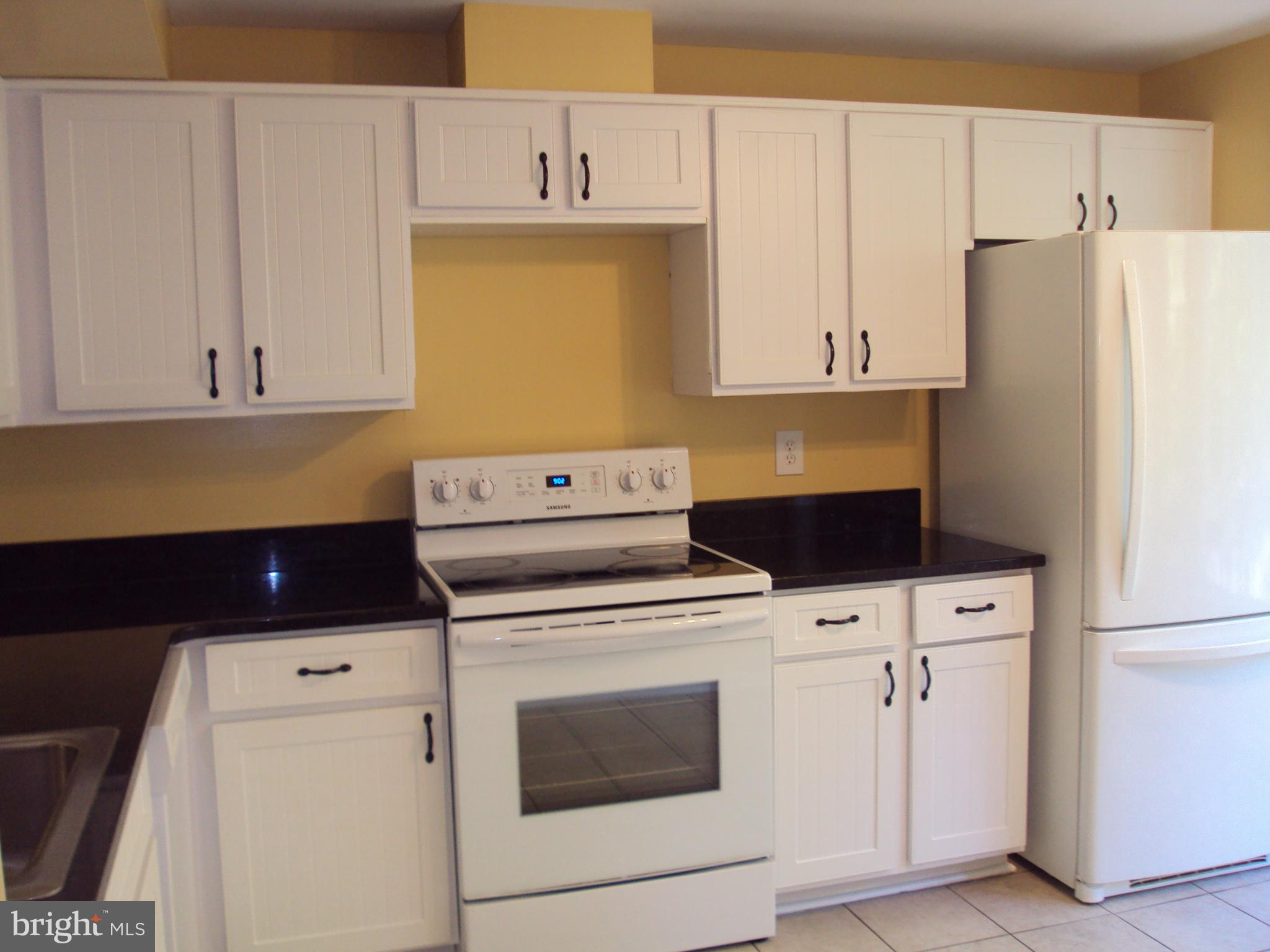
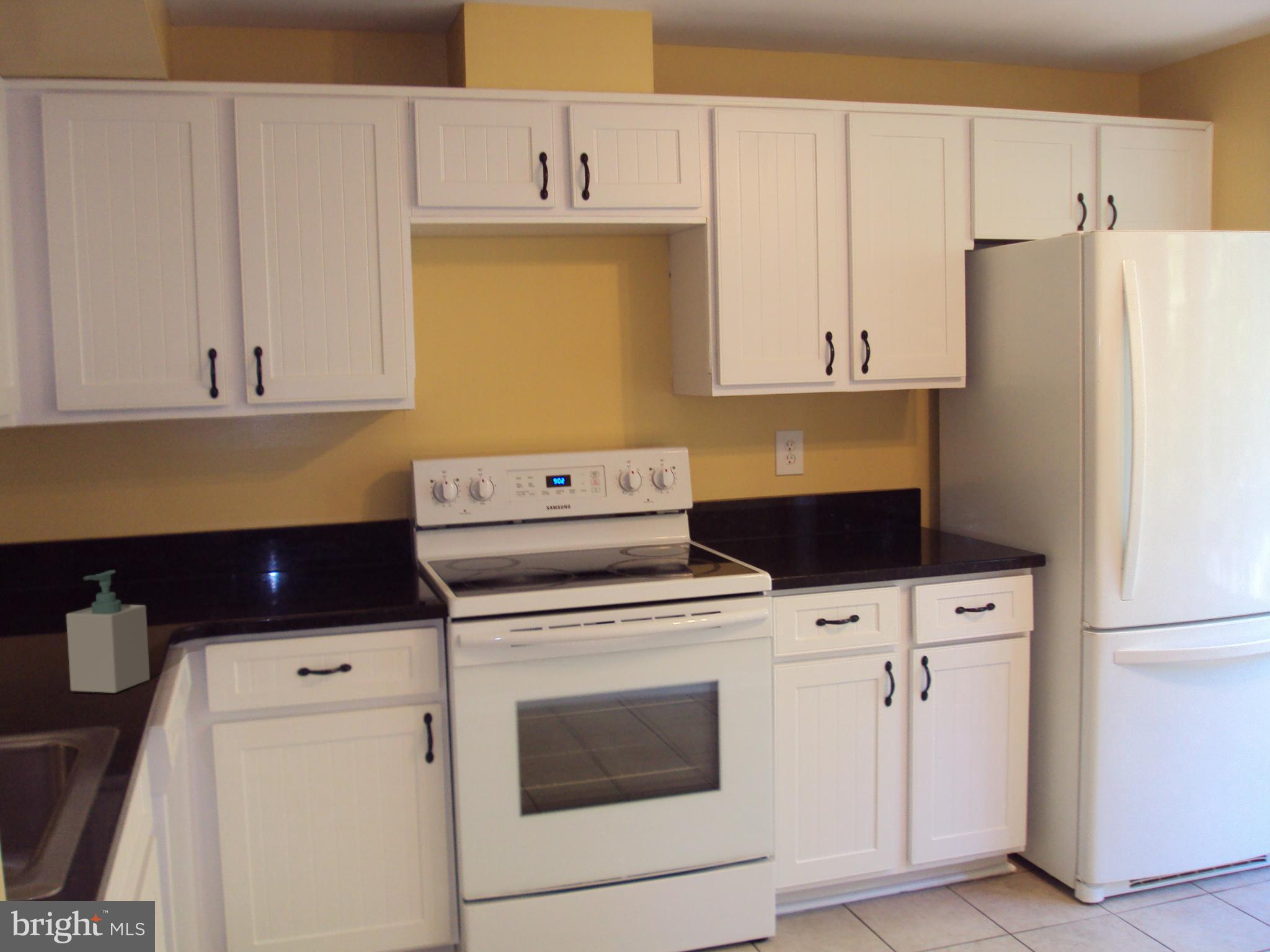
+ soap bottle (107, 629)
